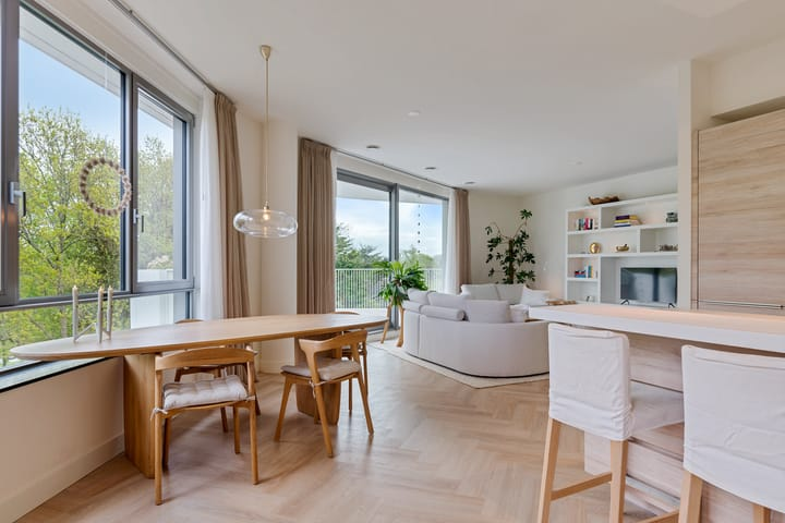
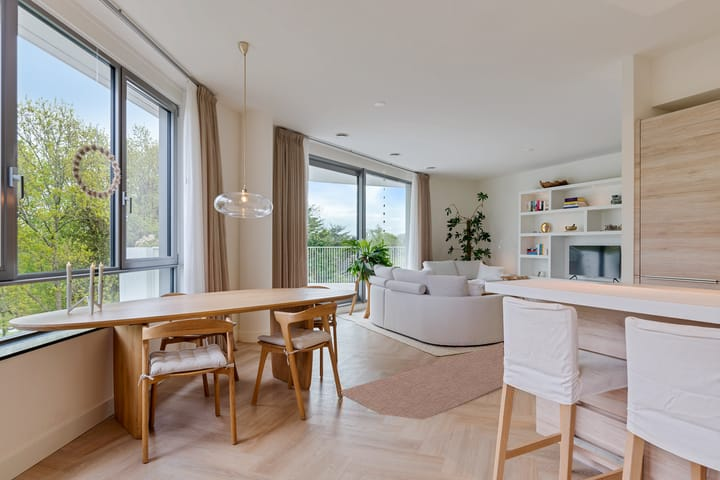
+ rug (470, 372)
